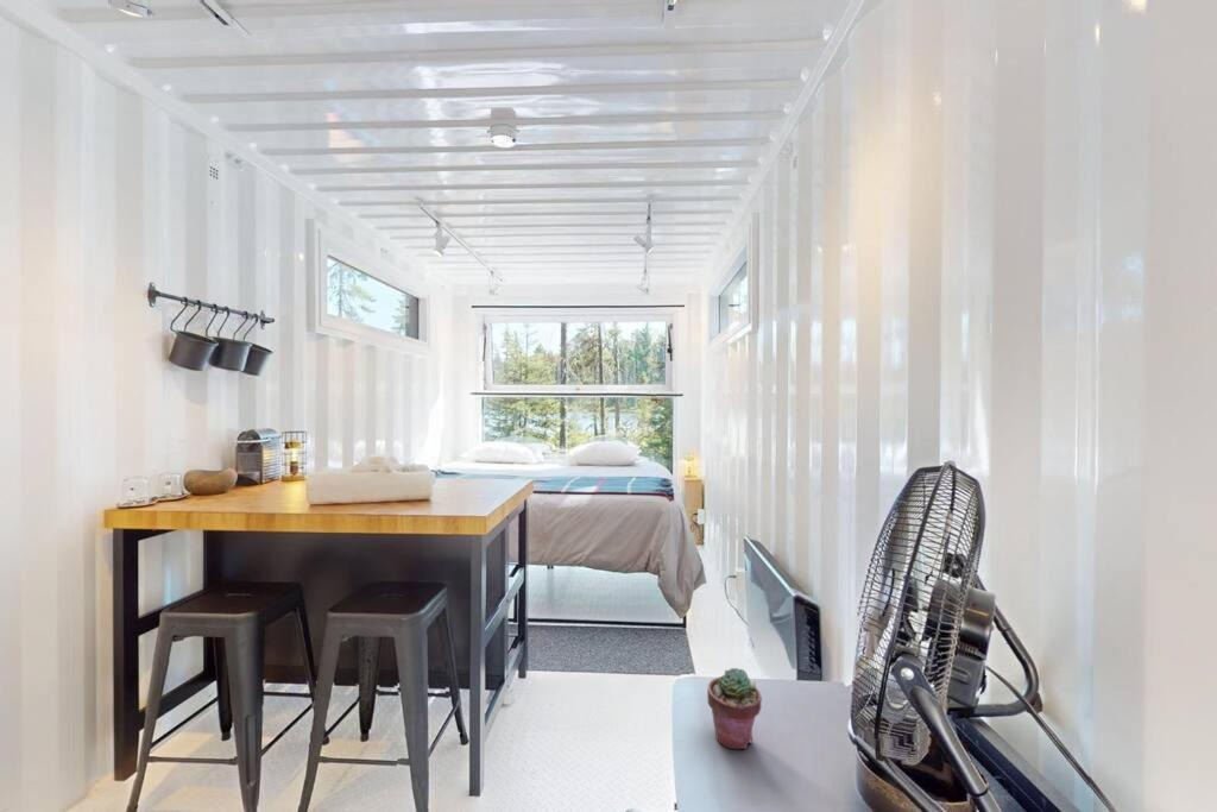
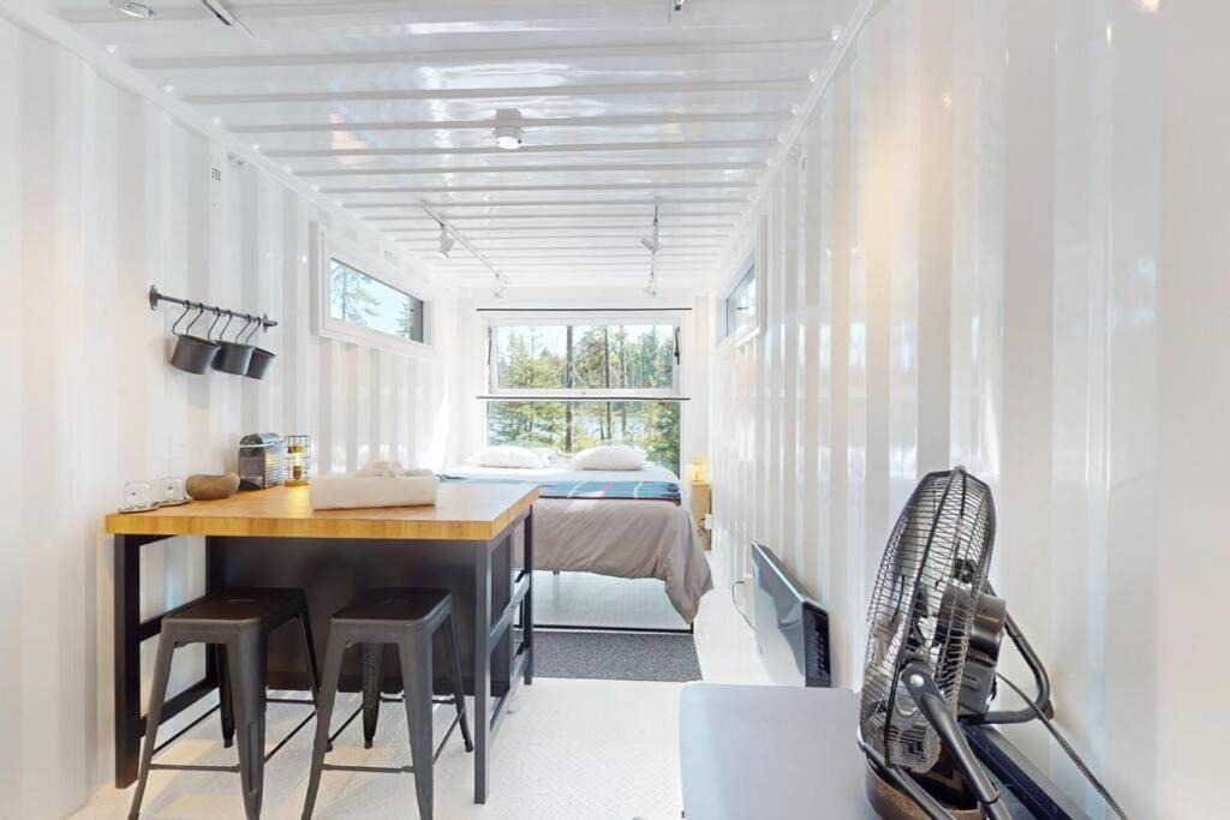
- potted succulent (733, 704)
